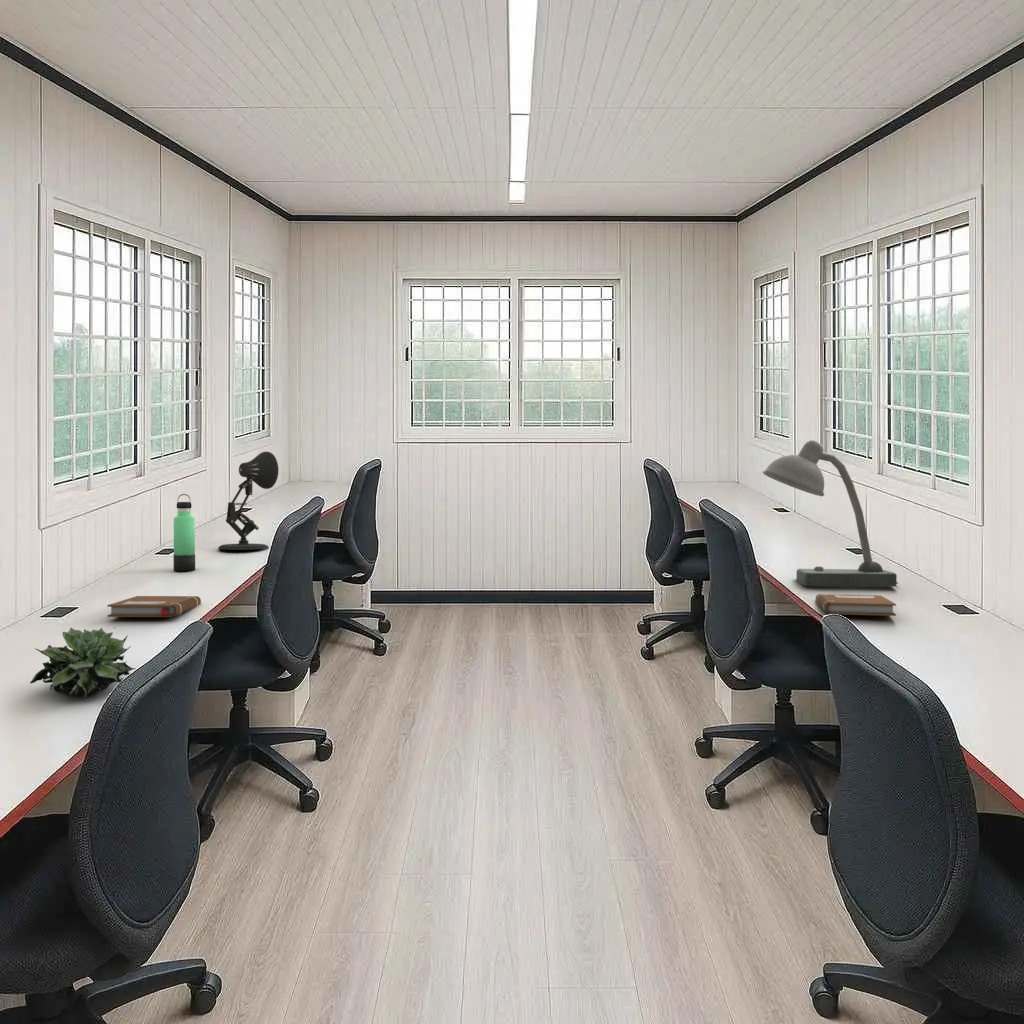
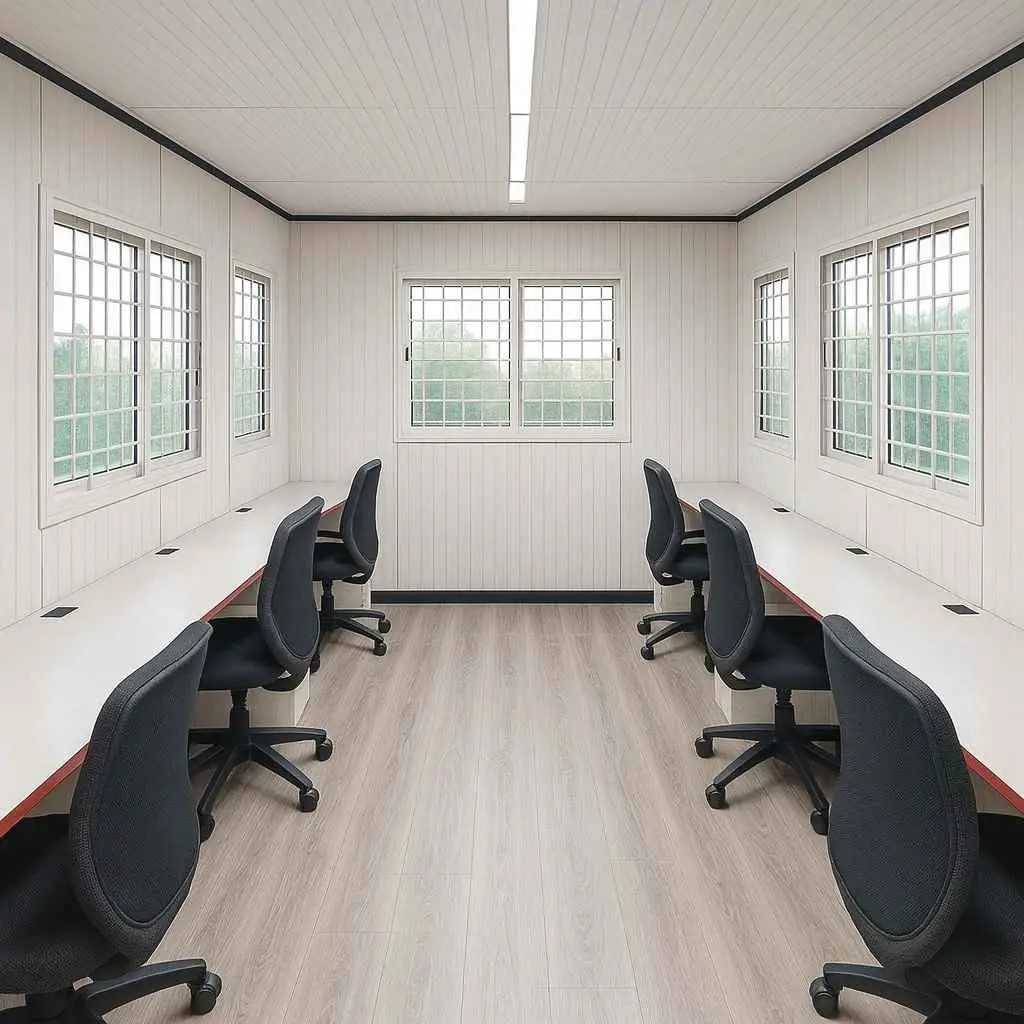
- desk lamp (245, 499)
- thermos bottle (184, 531)
- notebook (853, 604)
- notebook (155, 606)
- desk lamp (823, 495)
- succulent plant (85, 656)
